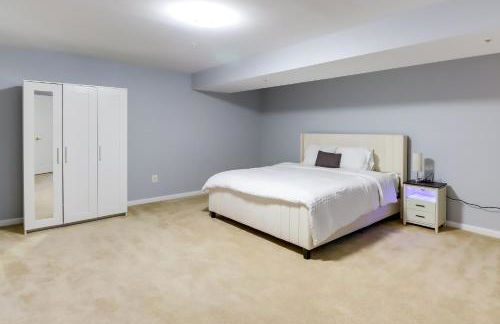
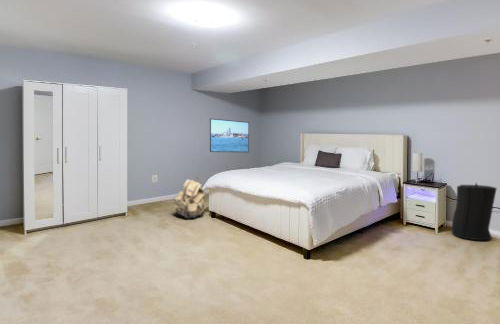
+ backpack (189, 196)
+ trash can (473, 209)
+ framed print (230, 136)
